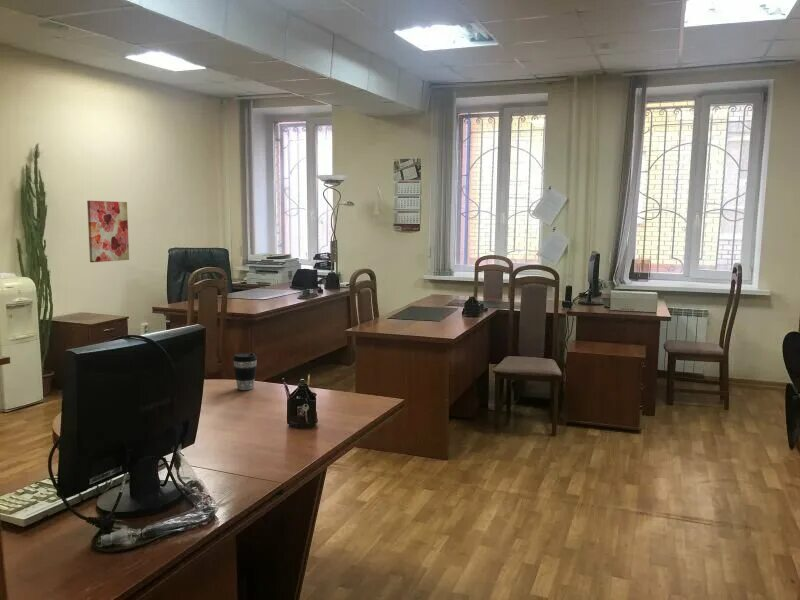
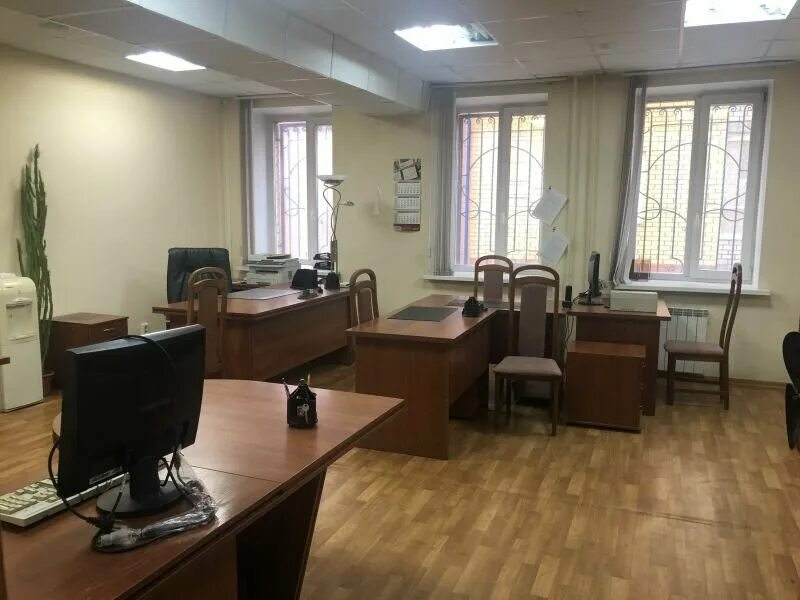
- coffee cup (245, 371)
- wall art (108, 231)
